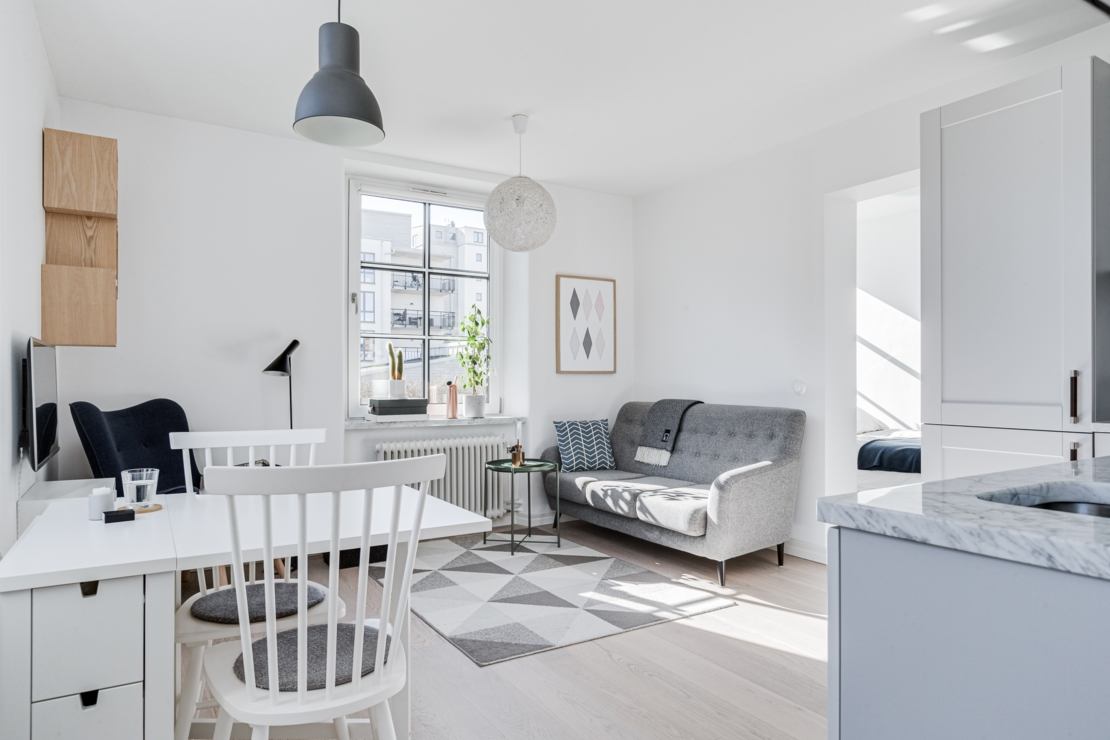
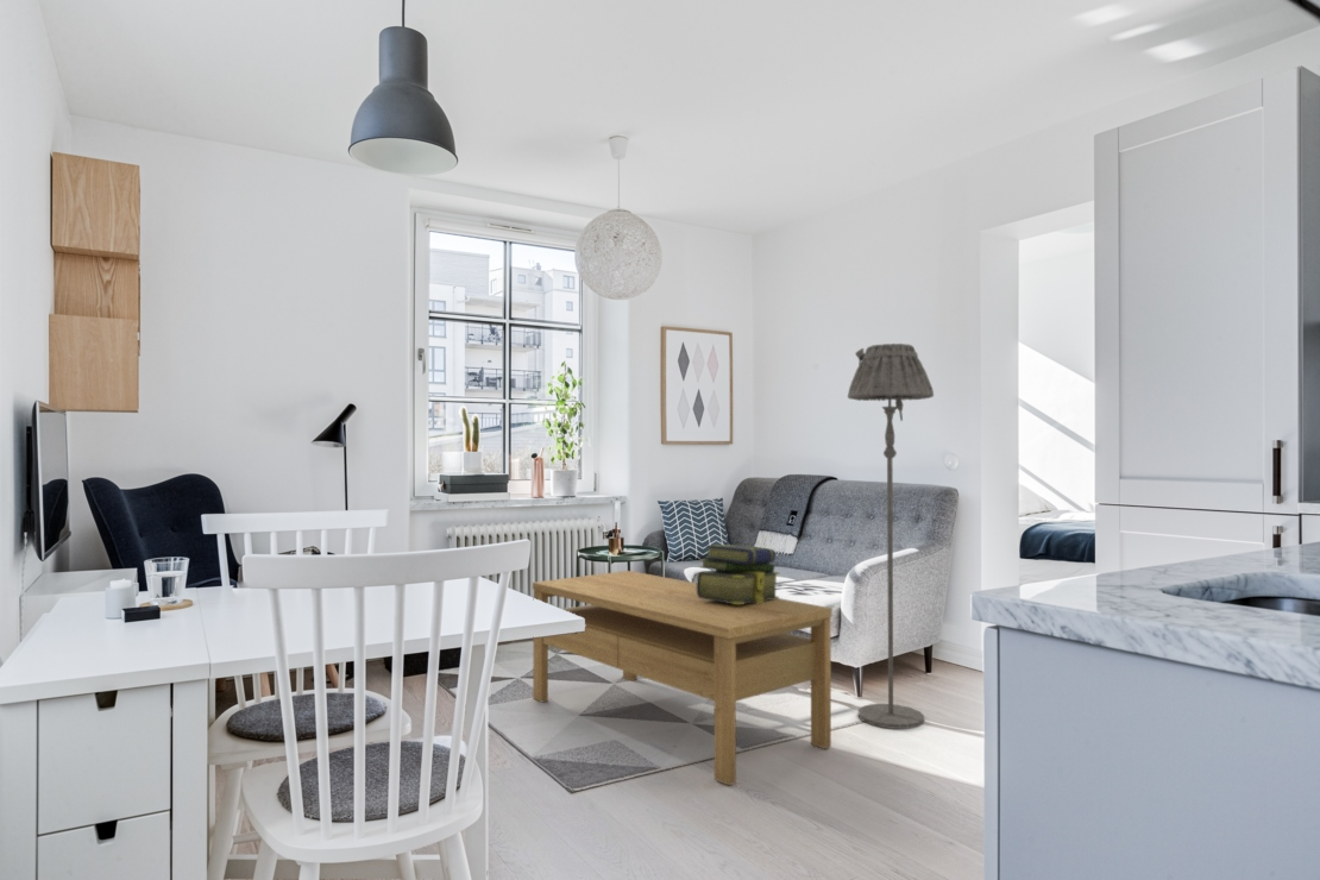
+ coffee table (668, 656)
+ stack of books (737, 571)
+ floor lamp (890, 530)
